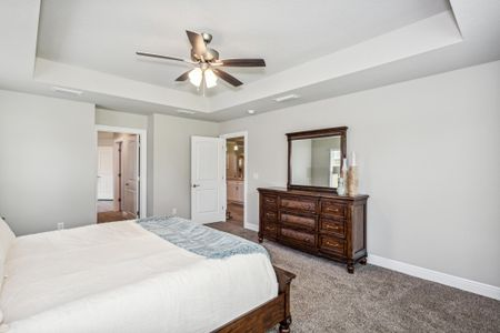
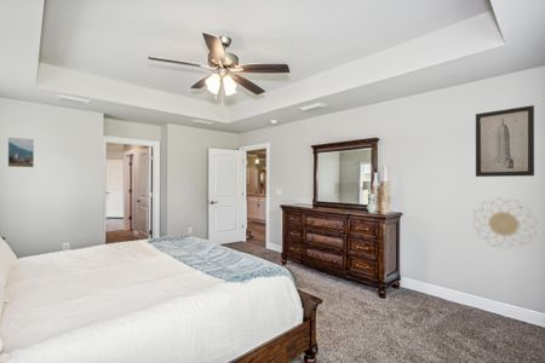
+ decorative wall piece (503, 223)
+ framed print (21, 152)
+ wall art (503, 143)
